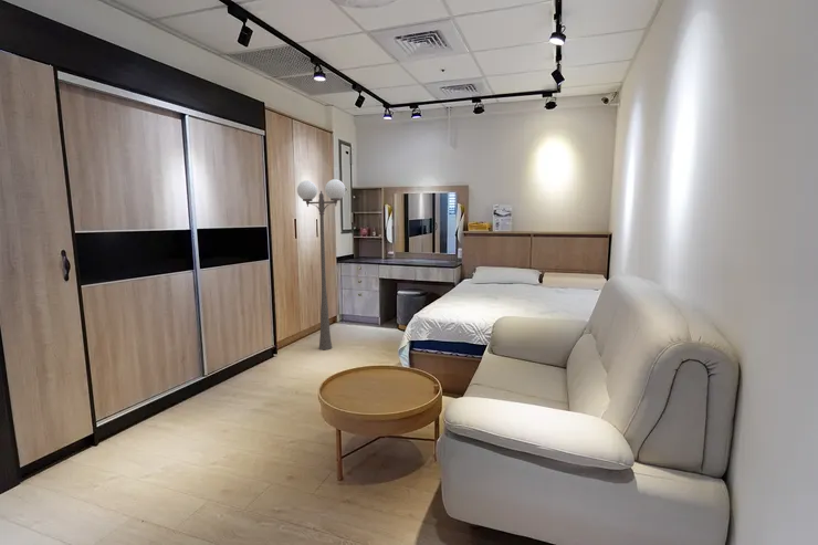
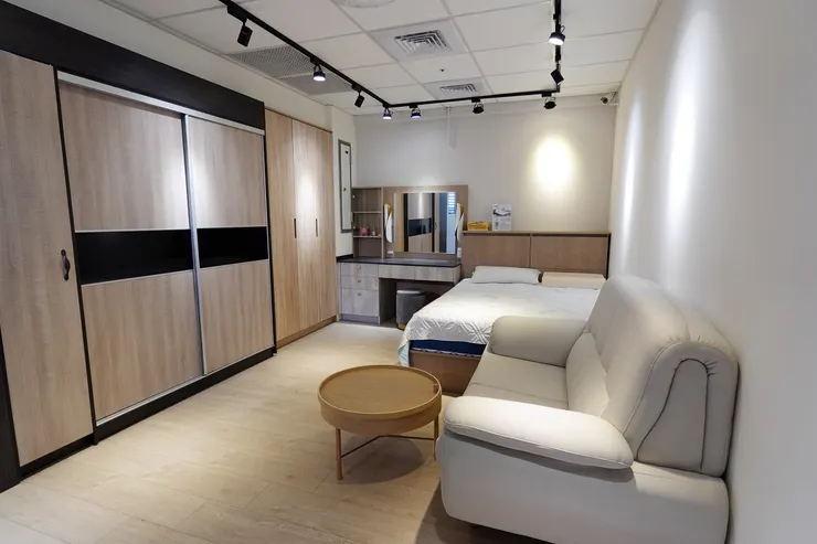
- floor lamp (323, 265)
